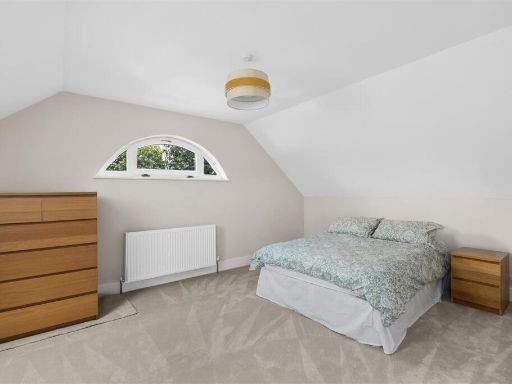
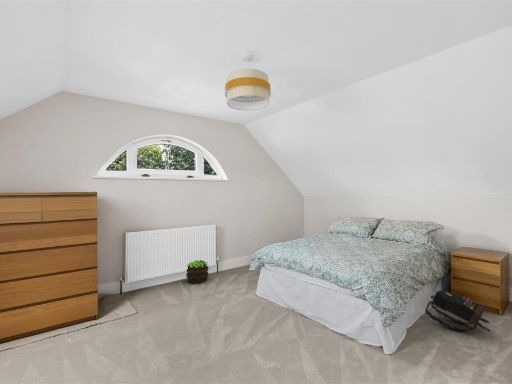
+ potted plant (197, 270)
+ backpack (458, 310)
